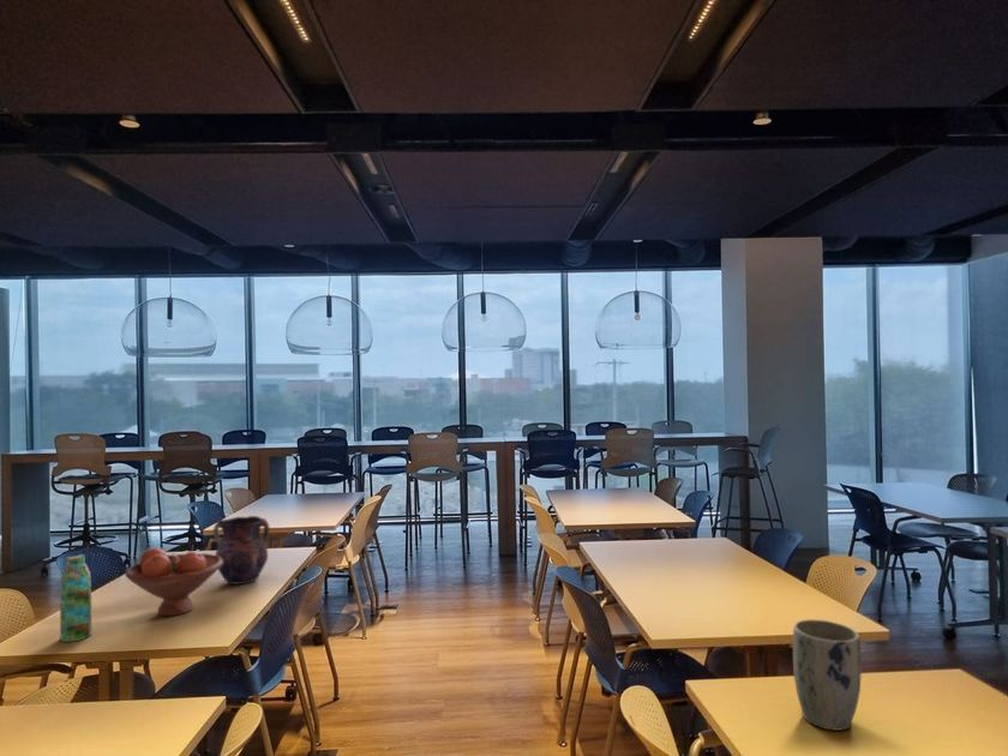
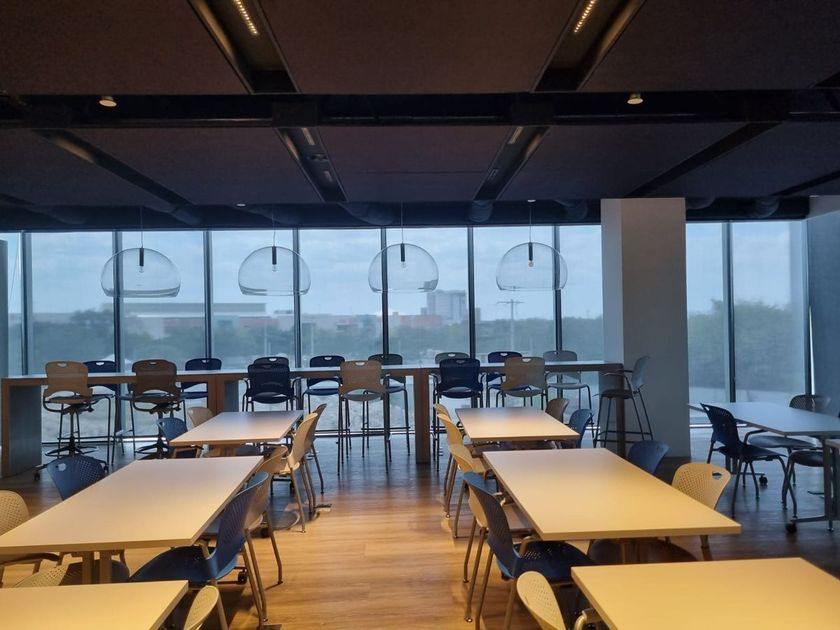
- plant pot (826, 674)
- fruit bowl (175, 578)
- vase (241, 550)
- water bottle (76, 596)
